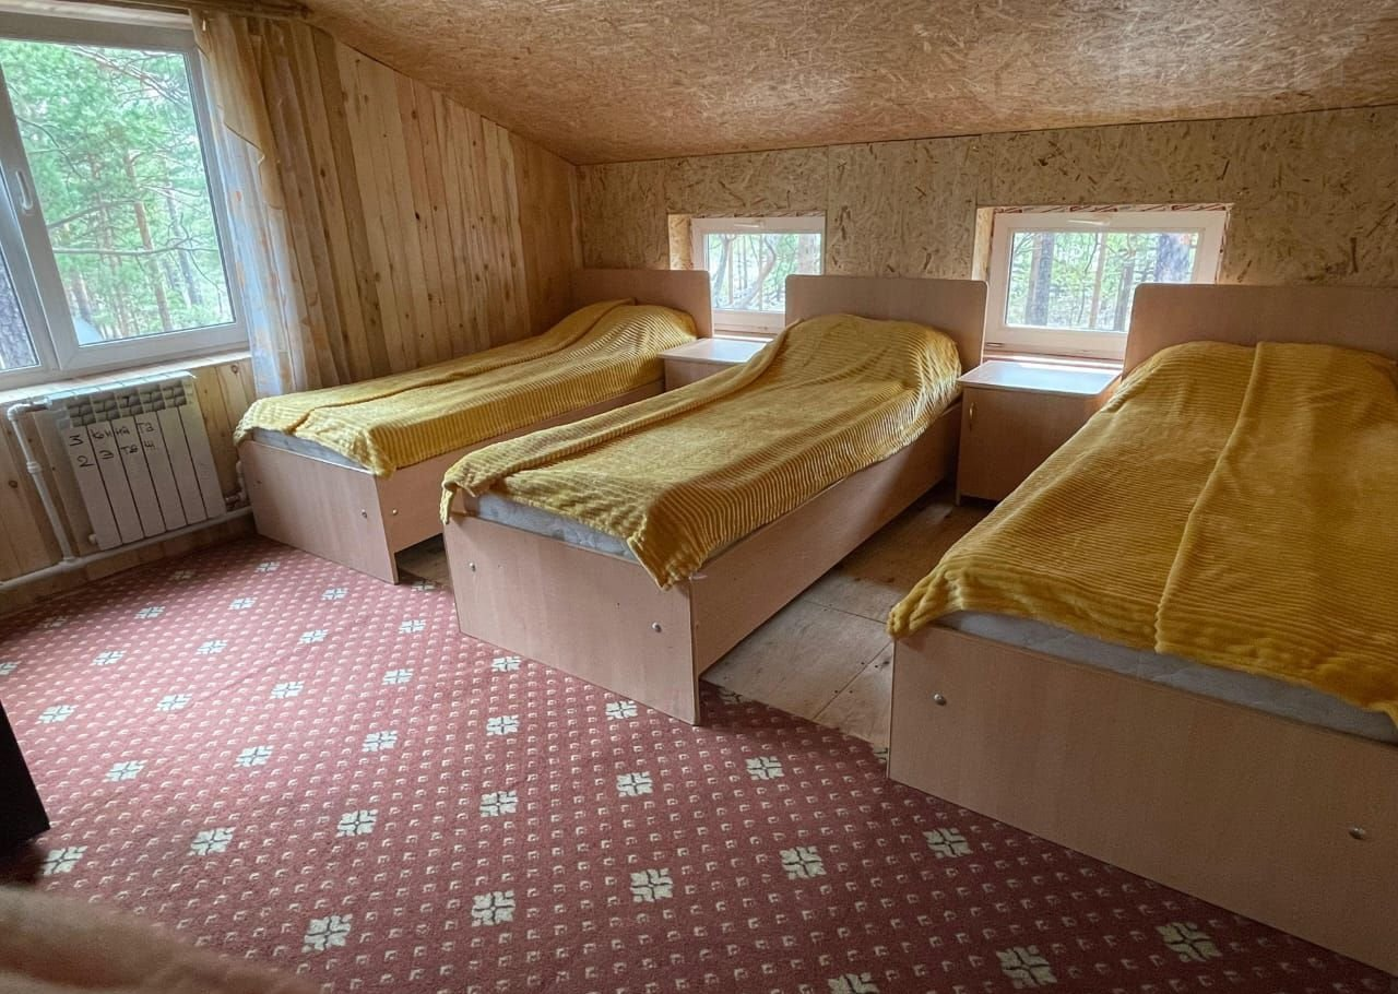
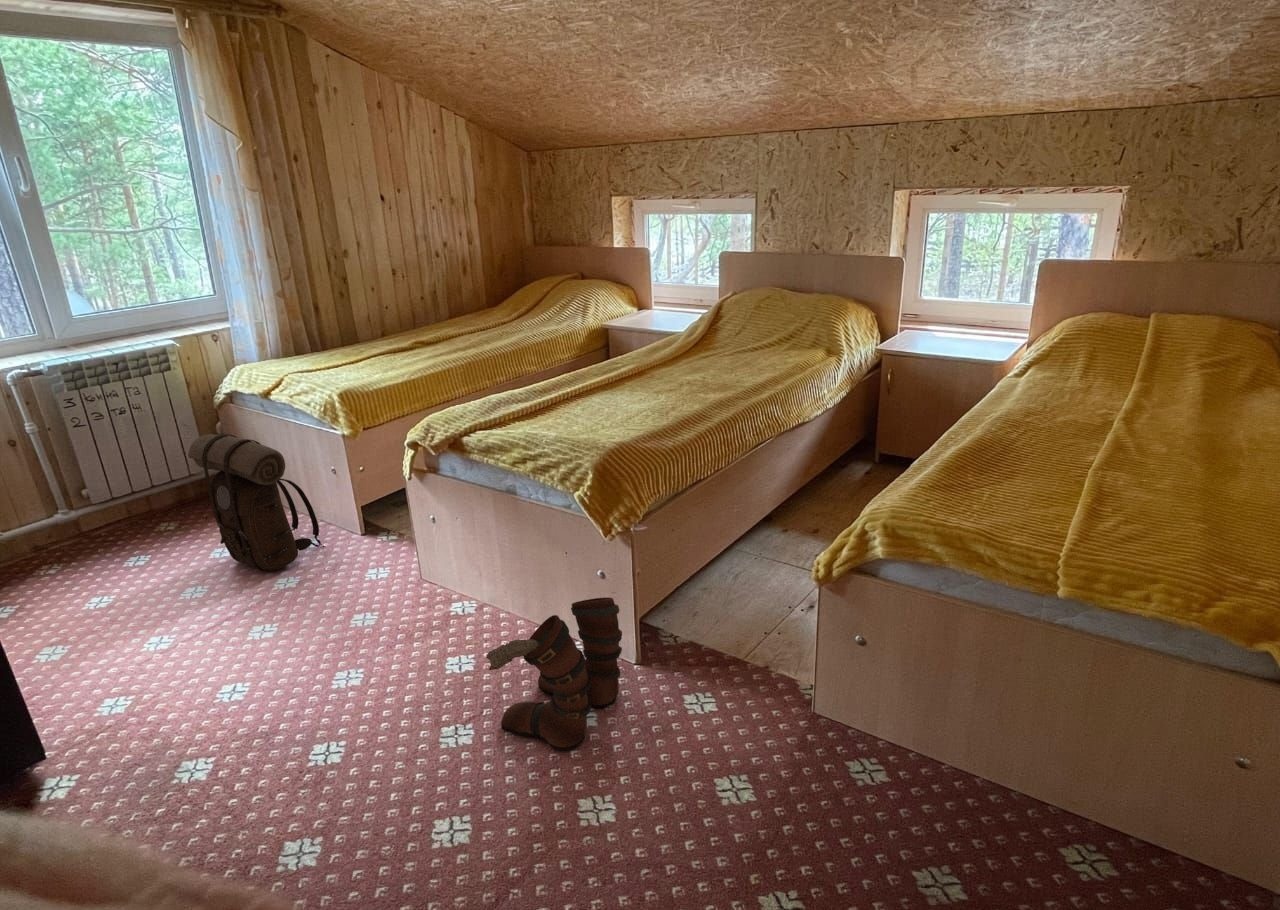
+ backpack (264, 496)
+ boots (553, 664)
